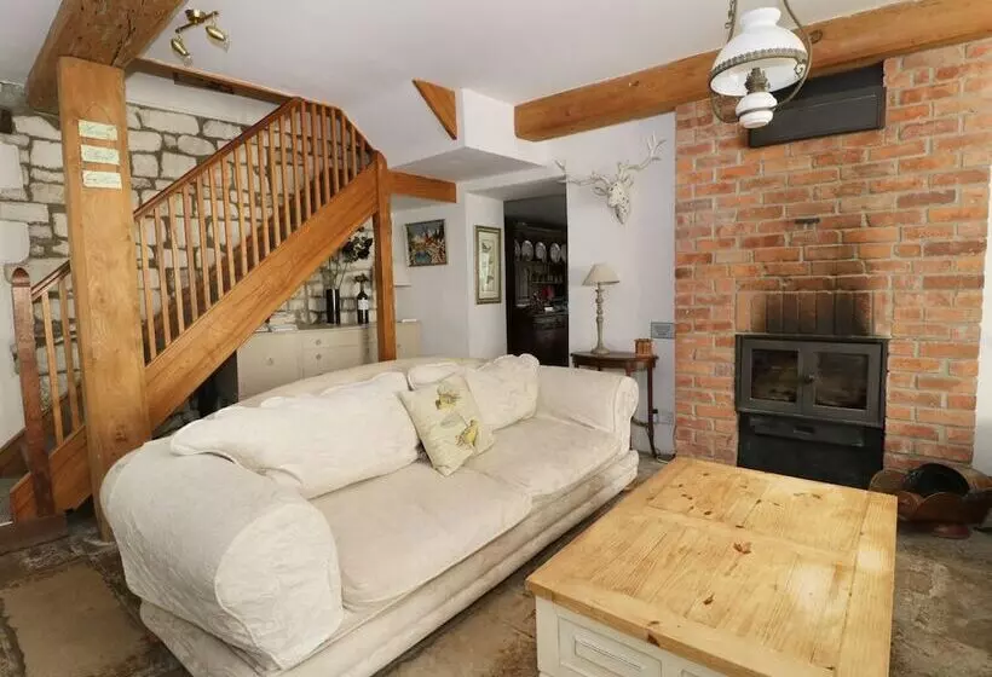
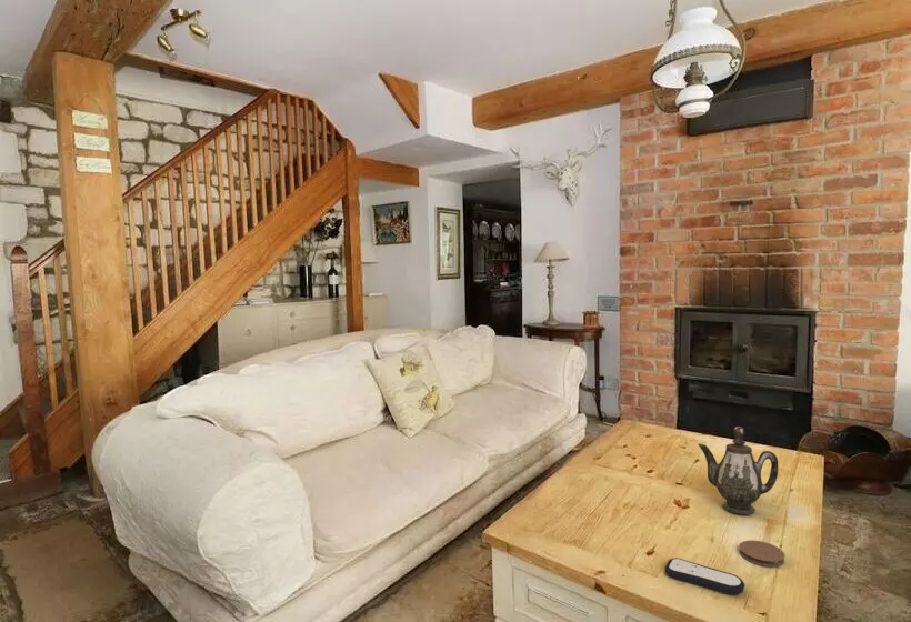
+ teapot (735, 468)
+ coaster (761, 552)
+ remote control (703, 575)
